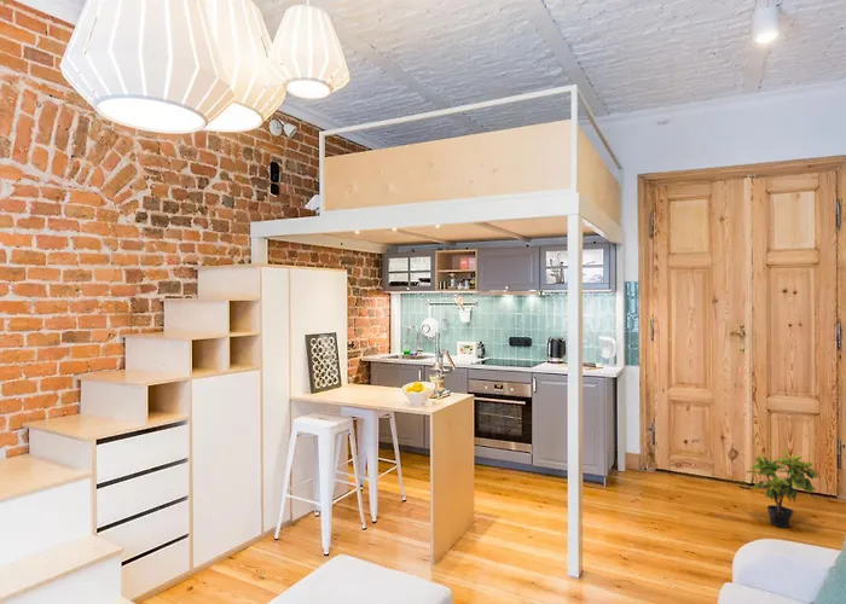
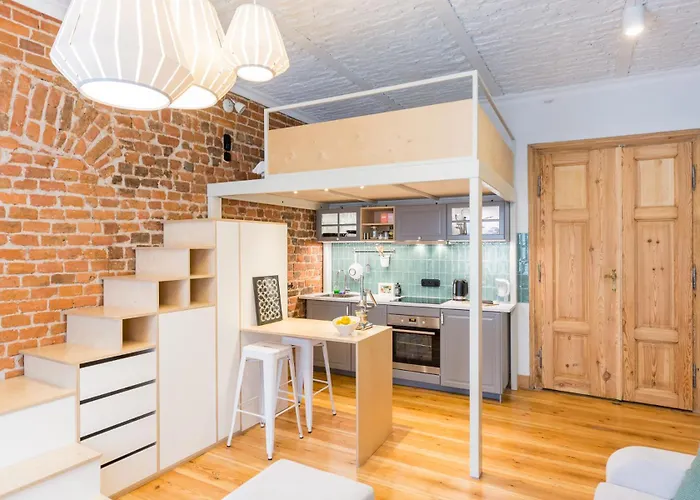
- potted plant (783, 488)
